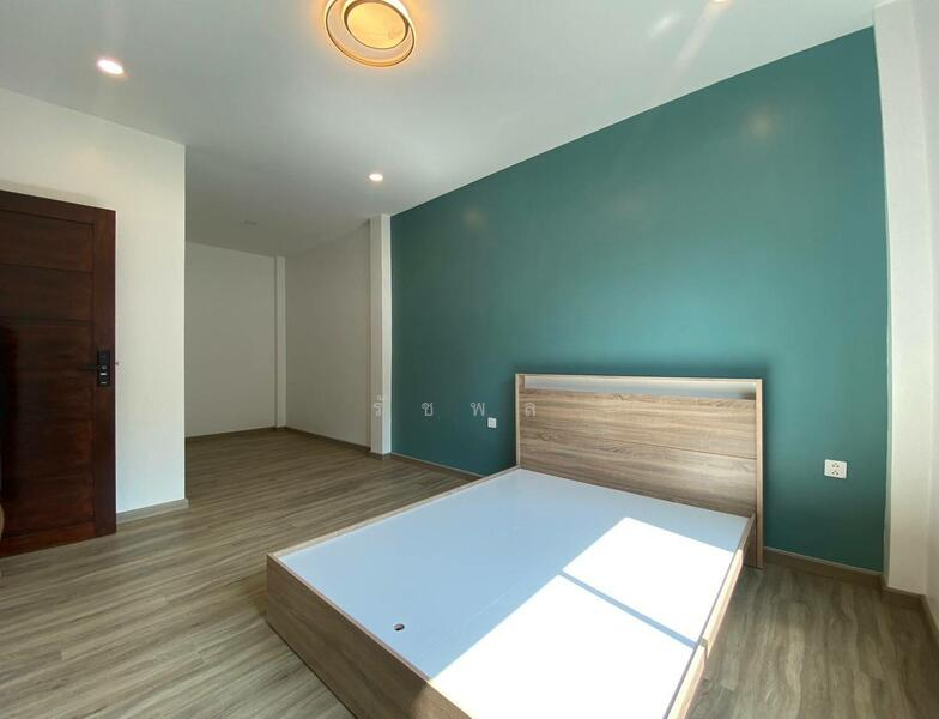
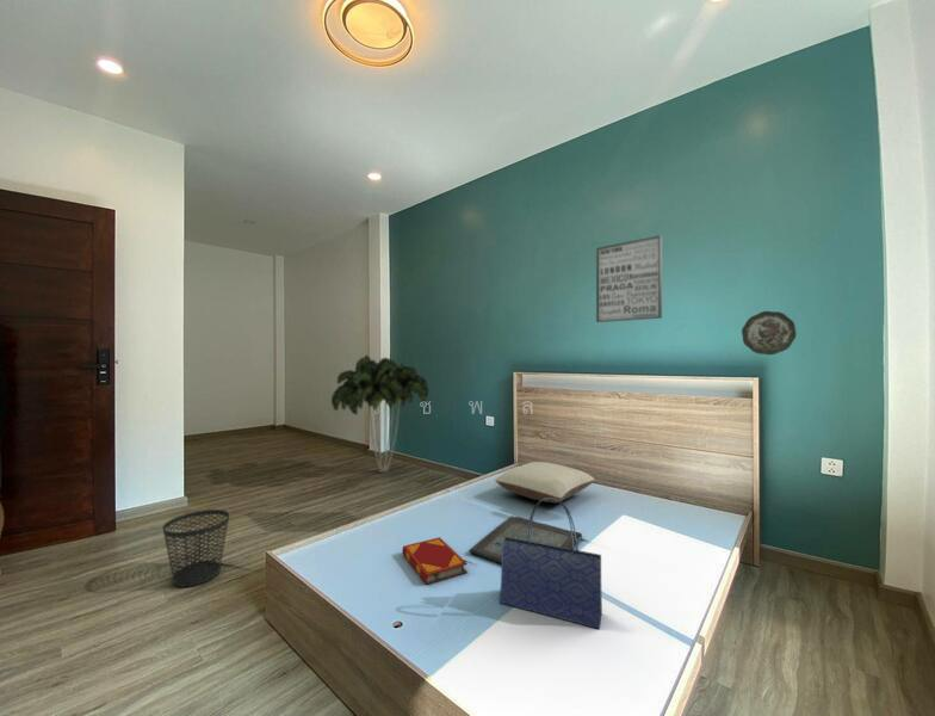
+ tote bag (545, 551)
+ decorative plate (768, 333)
+ serving tray (527, 539)
+ wastebasket (197, 549)
+ pillow (545, 481)
+ indoor plant (385, 413)
+ hardback book (433, 558)
+ wall art (627, 280)
